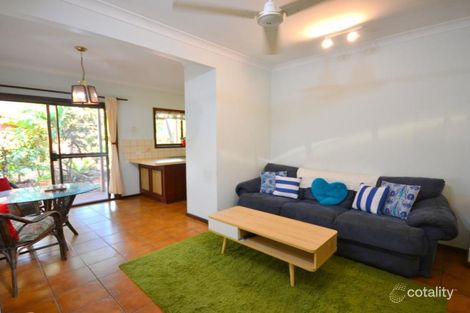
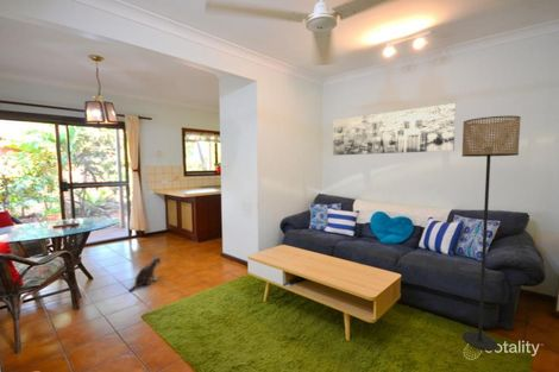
+ floor lamp (484, 233)
+ plush toy (145, 271)
+ wall art (384, 133)
